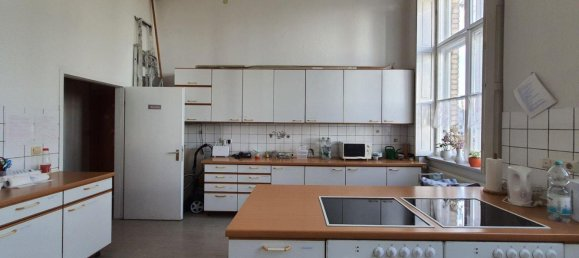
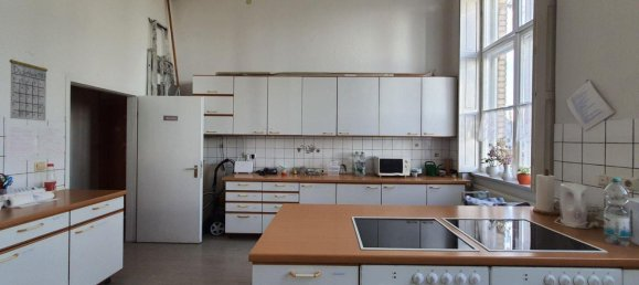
+ calendar (29, 85)
